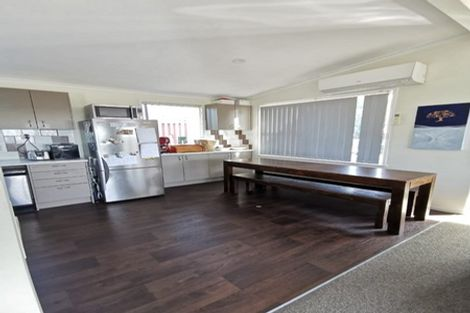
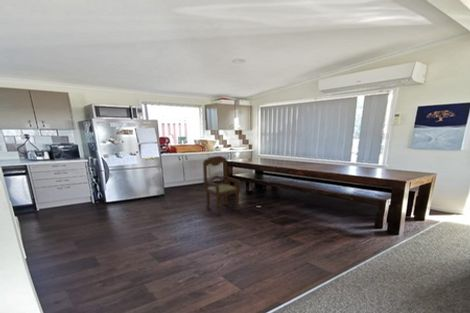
+ dining chair (221, 184)
